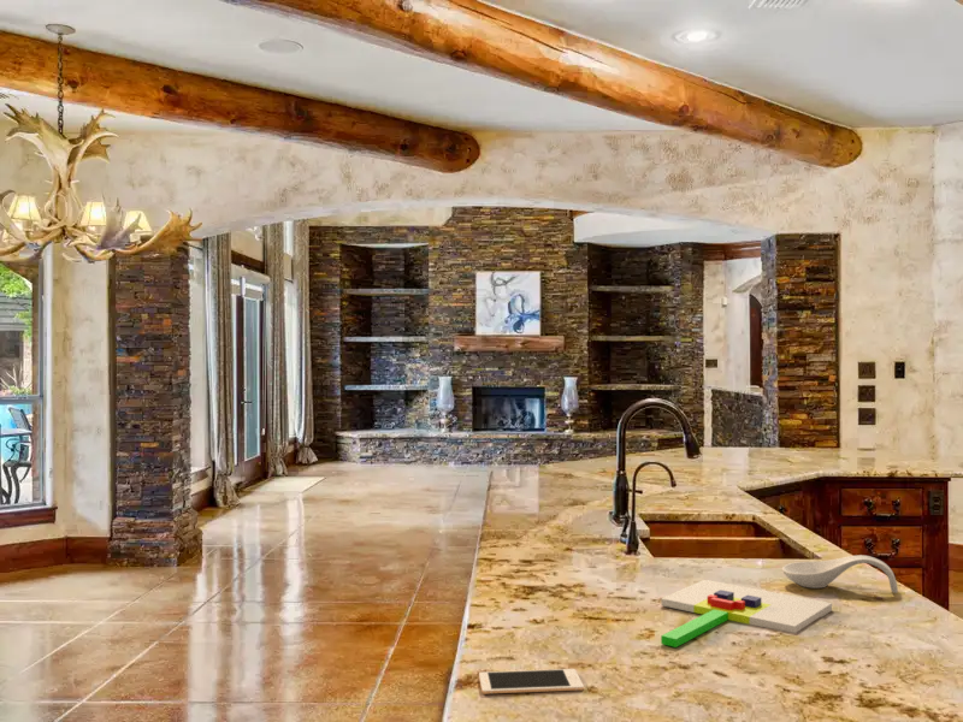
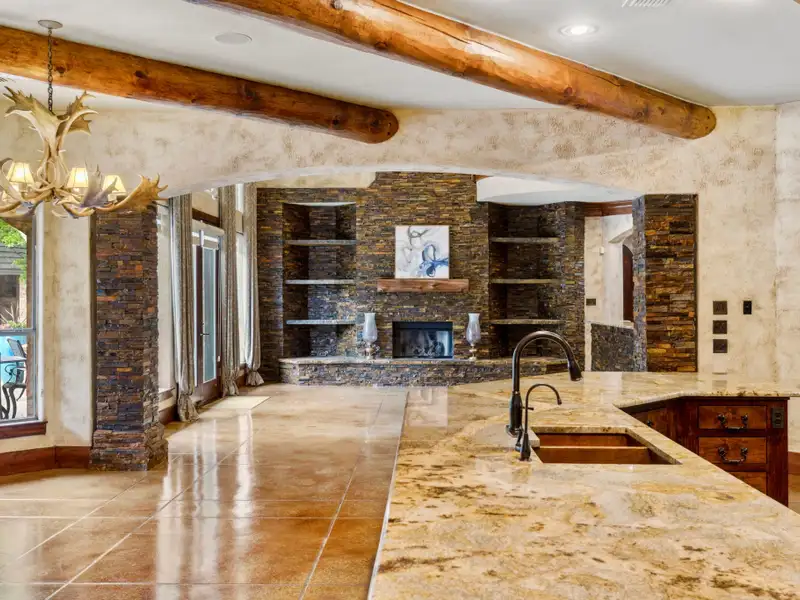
- chopping board (722, 611)
- spoon rest (838, 570)
- cell phone (530, 681)
